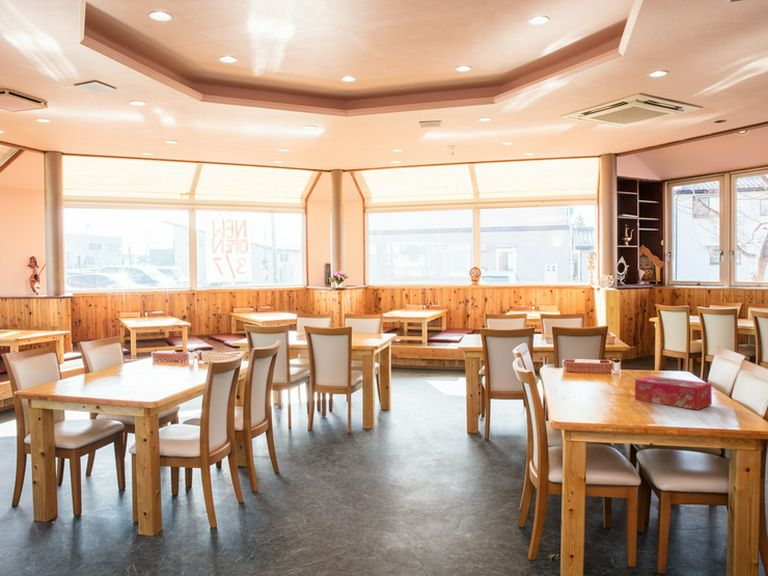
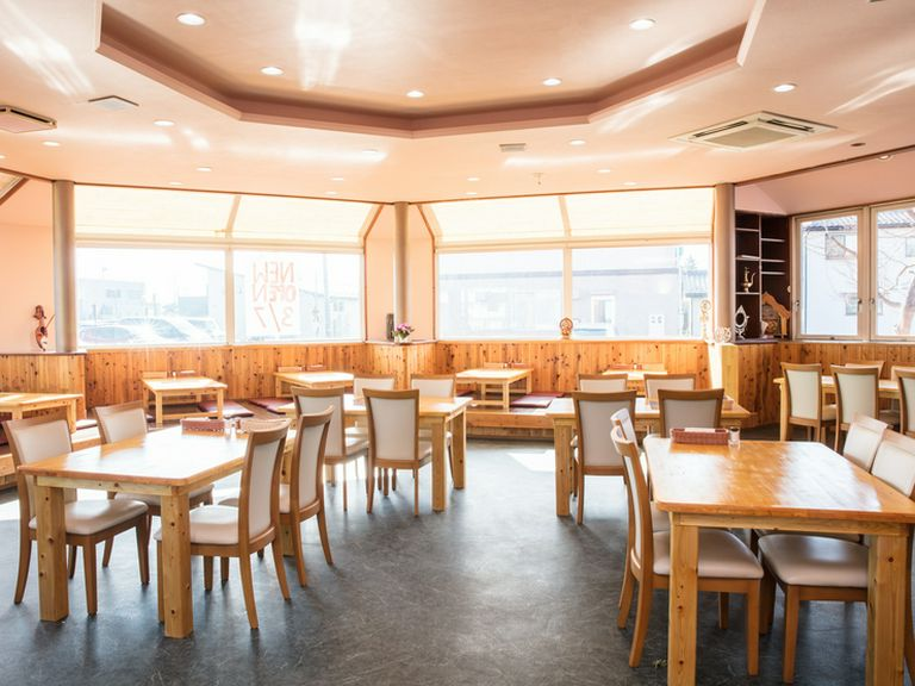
- tissue box (672, 391)
